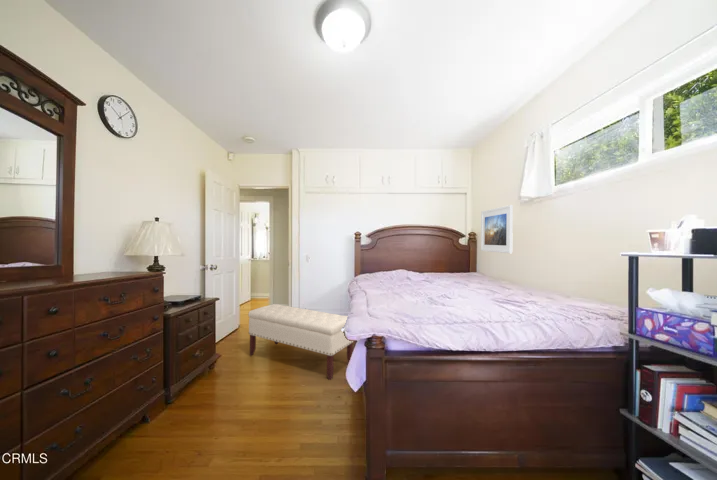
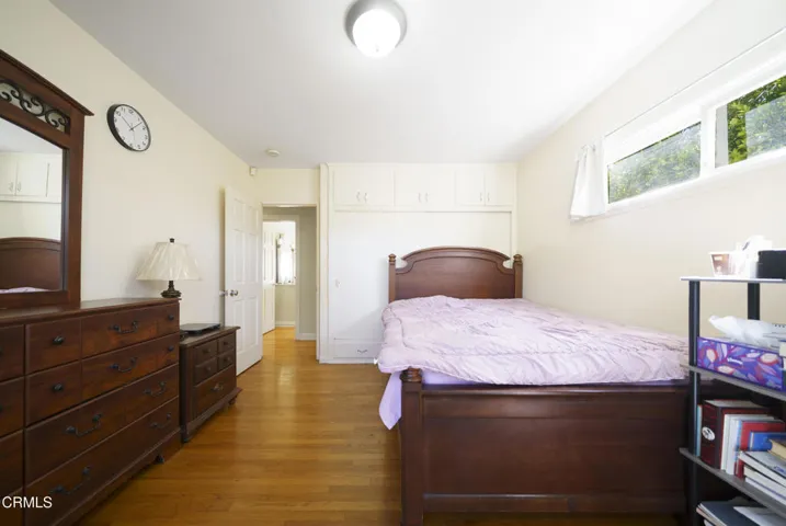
- bench (299, 336)
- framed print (495, 230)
